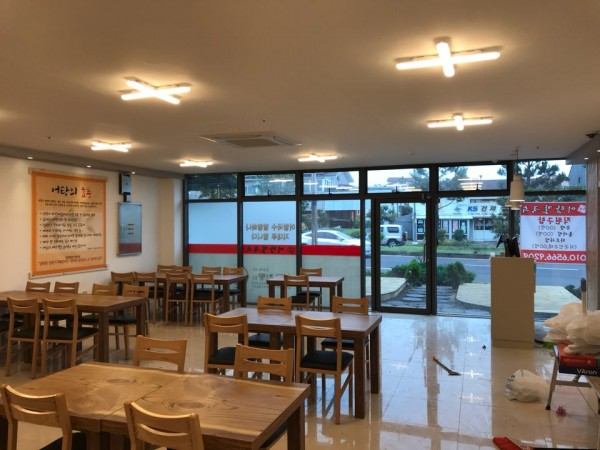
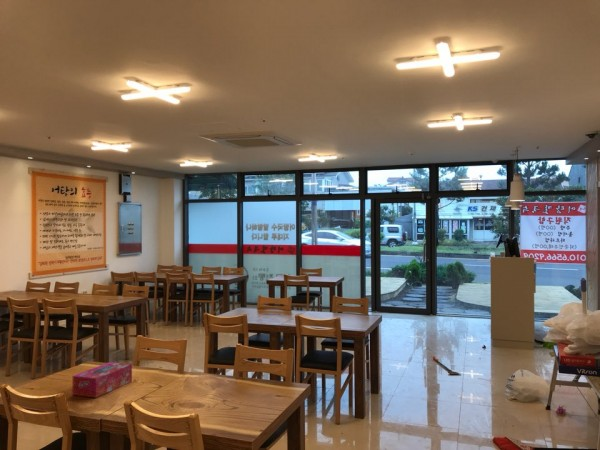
+ tissue box (103, 378)
